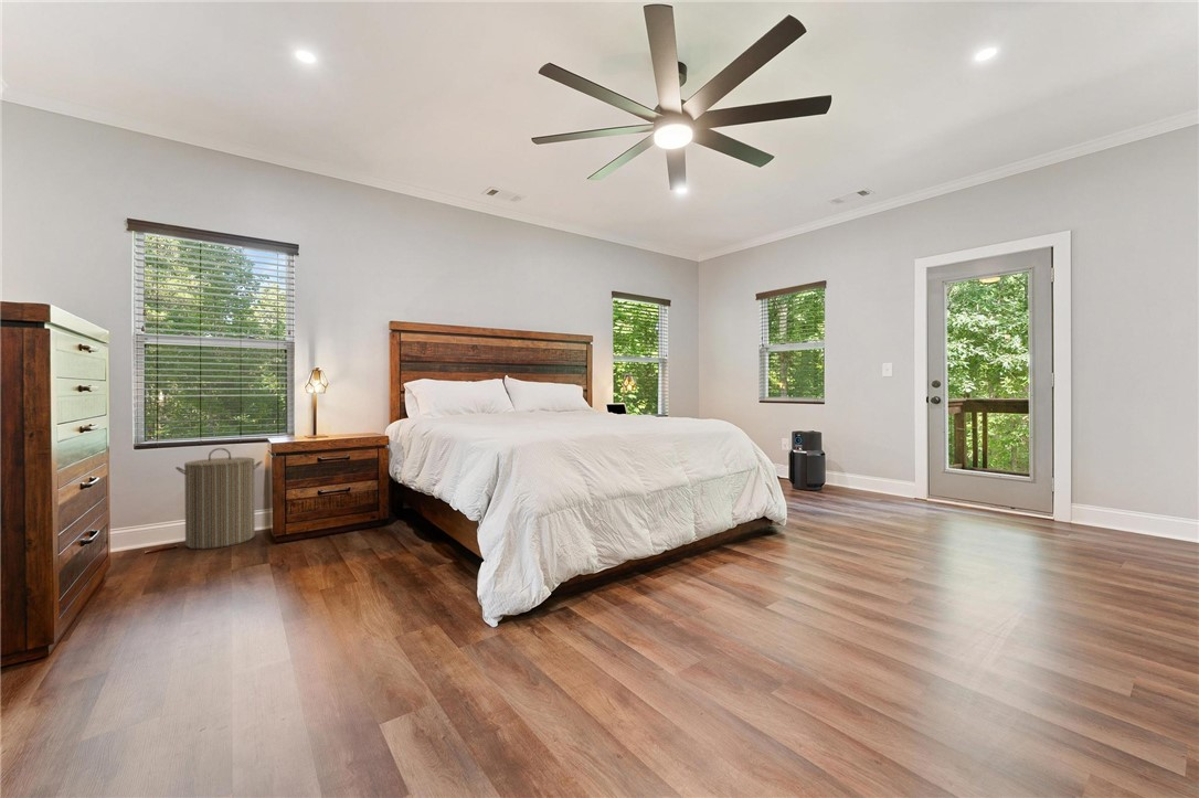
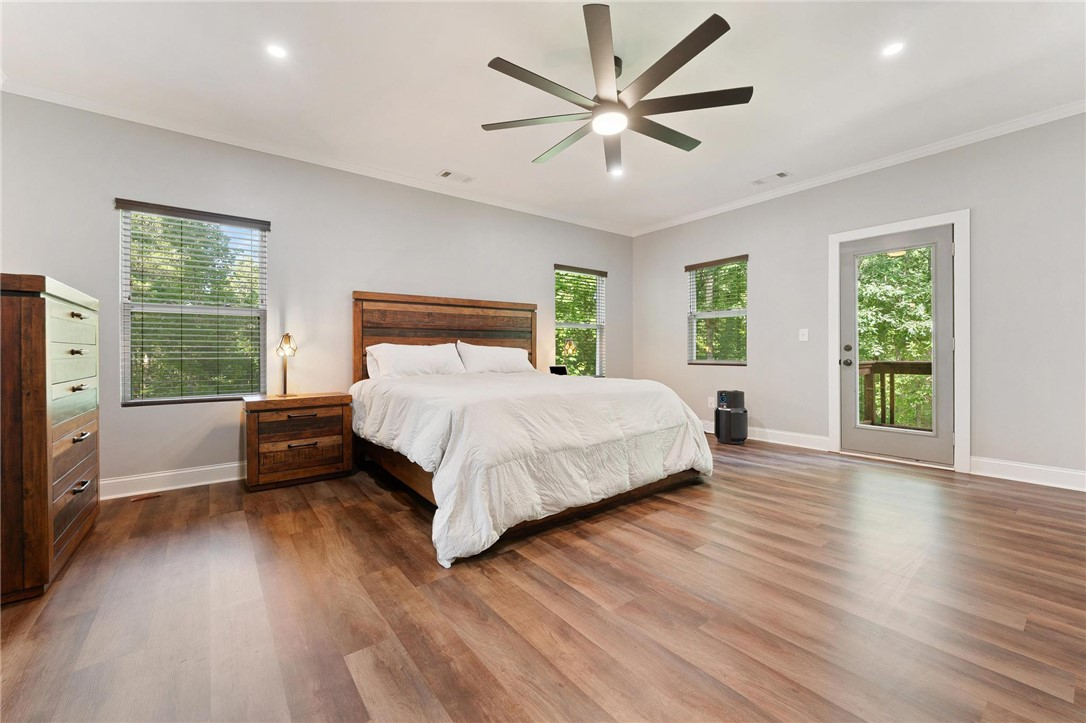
- laundry hamper (221, 493)
